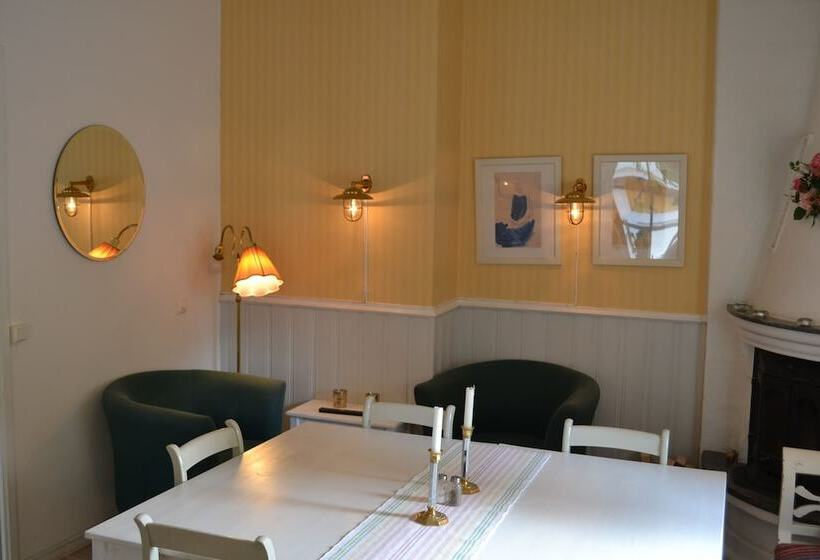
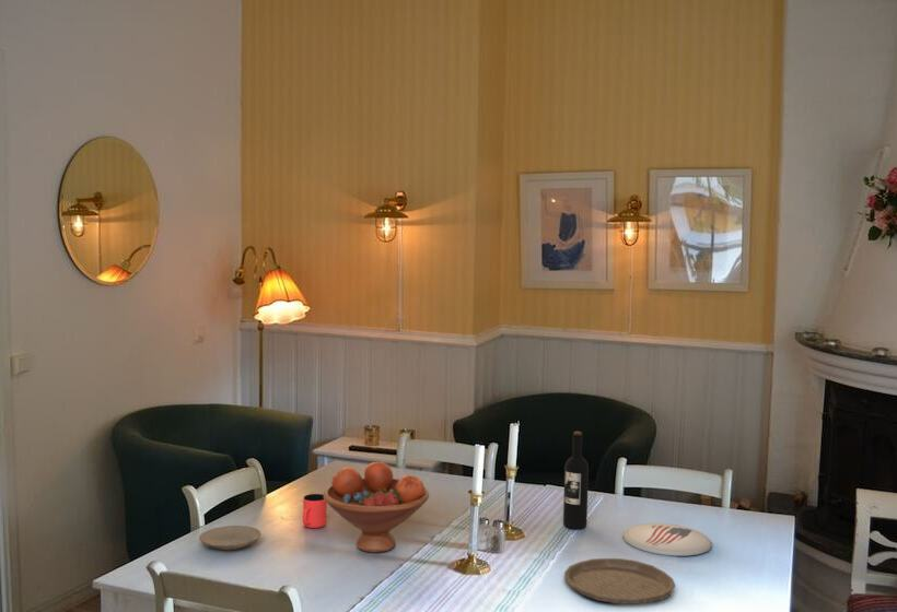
+ cup (312, 513)
+ wine bottle (575, 479)
+ plate (618, 581)
+ plate (230, 539)
+ plate (666, 538)
+ fruit bowl (376, 508)
